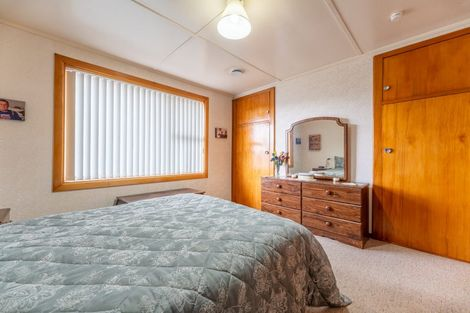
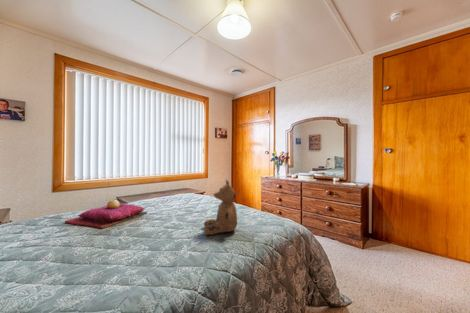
+ teddy bear (220, 205)
+ cushion (109, 208)
